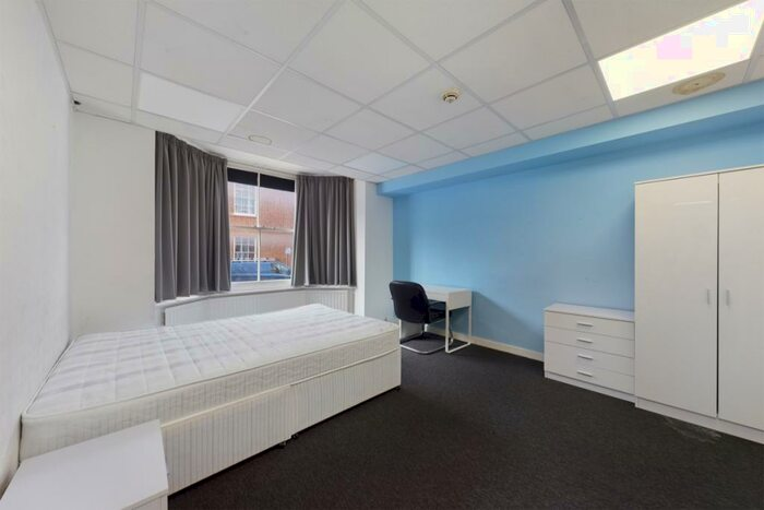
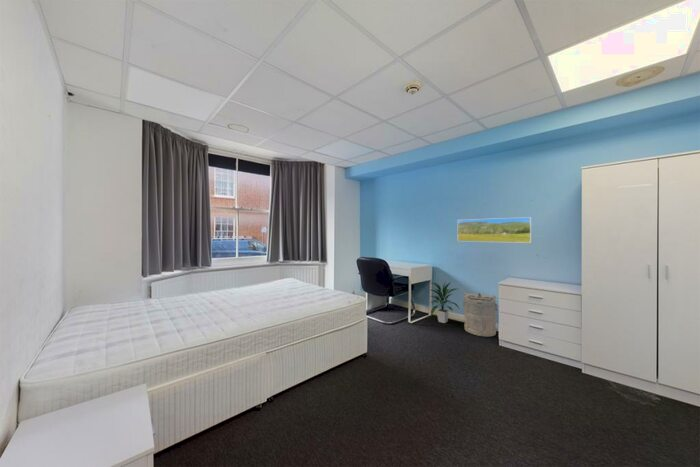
+ laundry hamper (478, 311)
+ indoor plant (441, 300)
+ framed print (491, 230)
